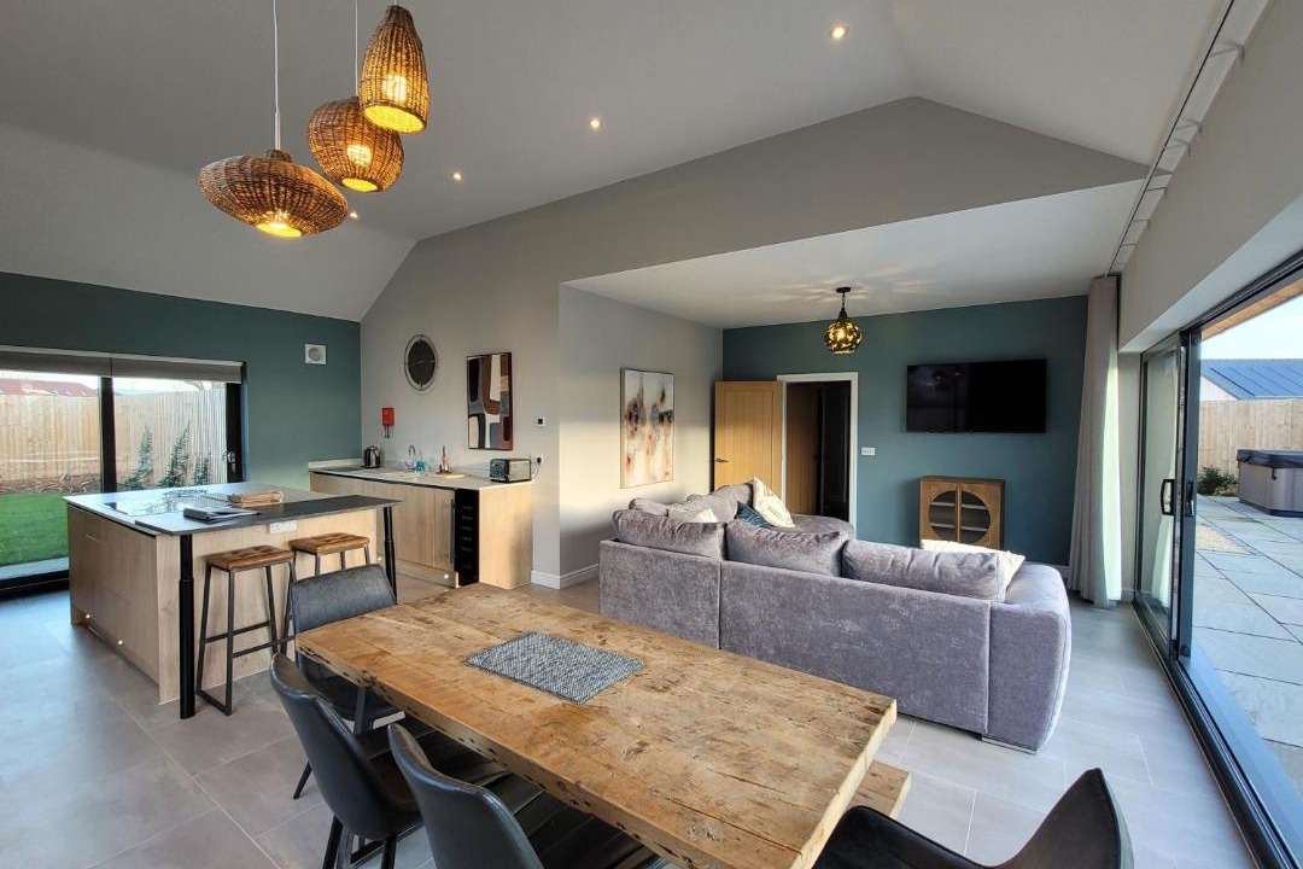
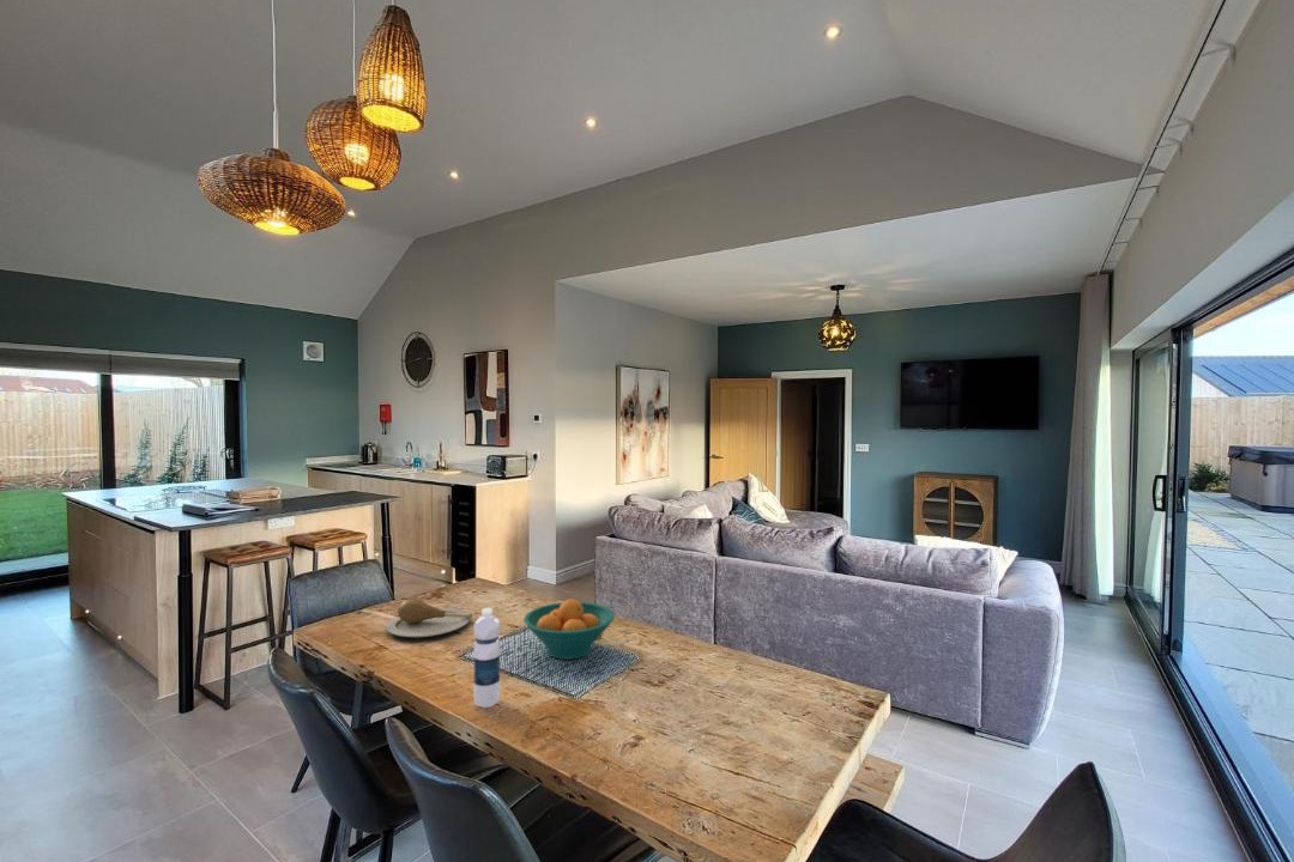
+ water bottle (486, 655)
+ fruit bowl (569, 625)
+ plate (430, 612)
